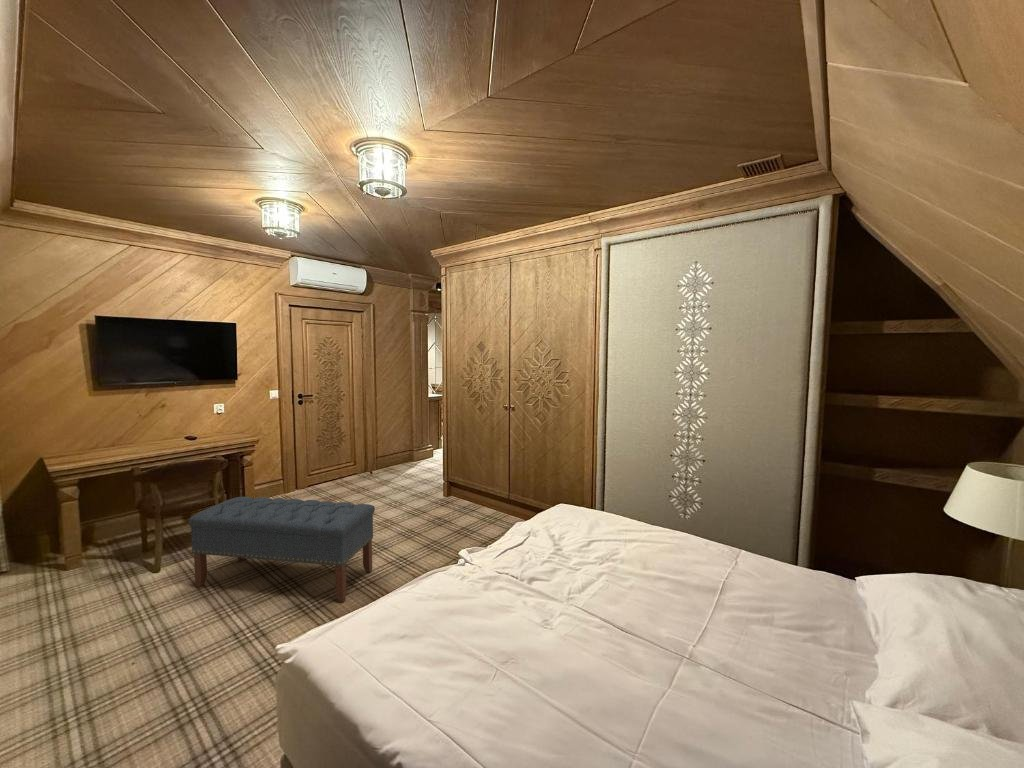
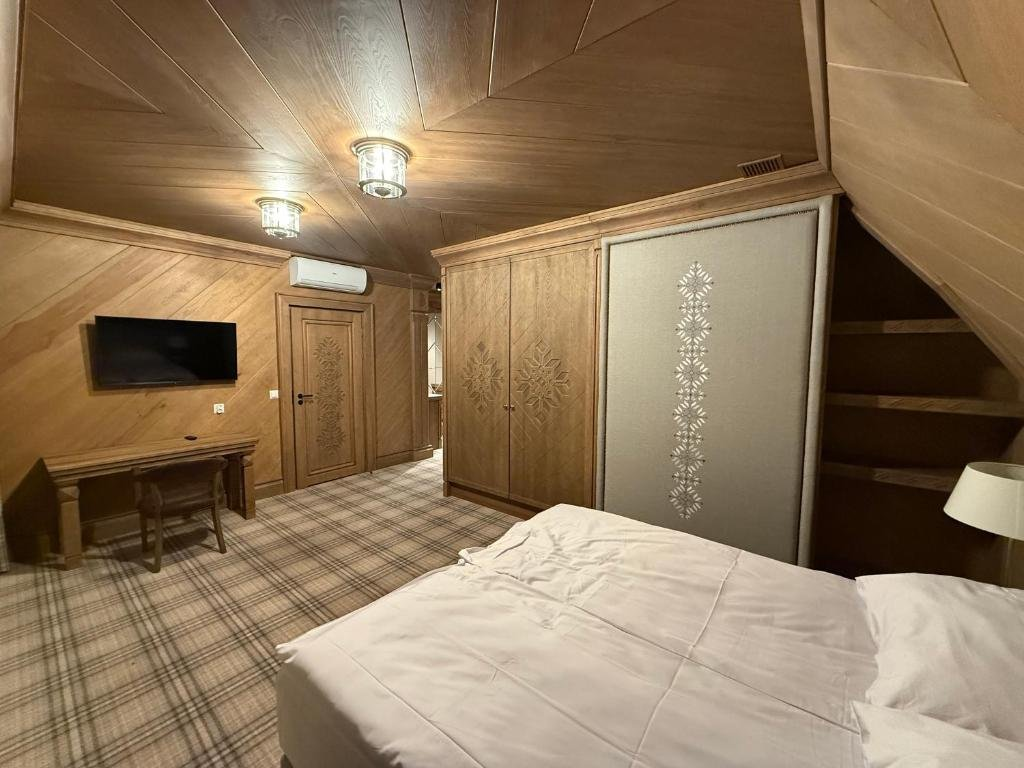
- bench (286, 542)
